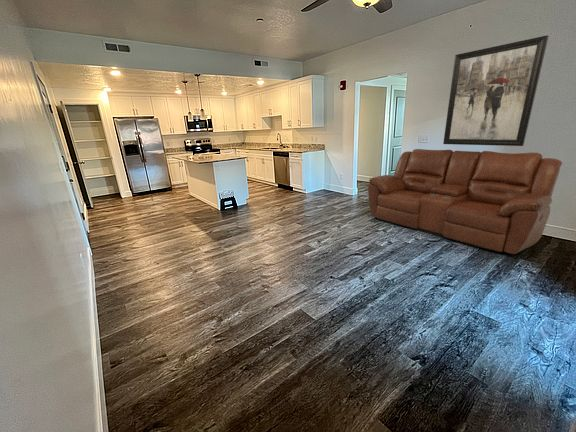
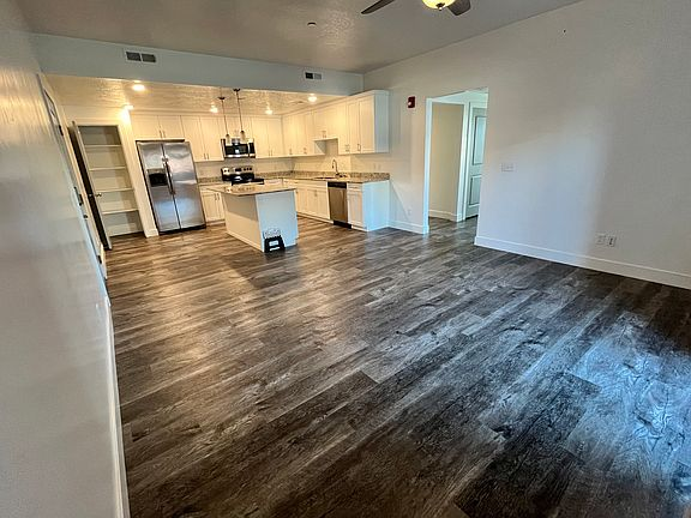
- sofa (449, 190)
- wall art (487, 98)
